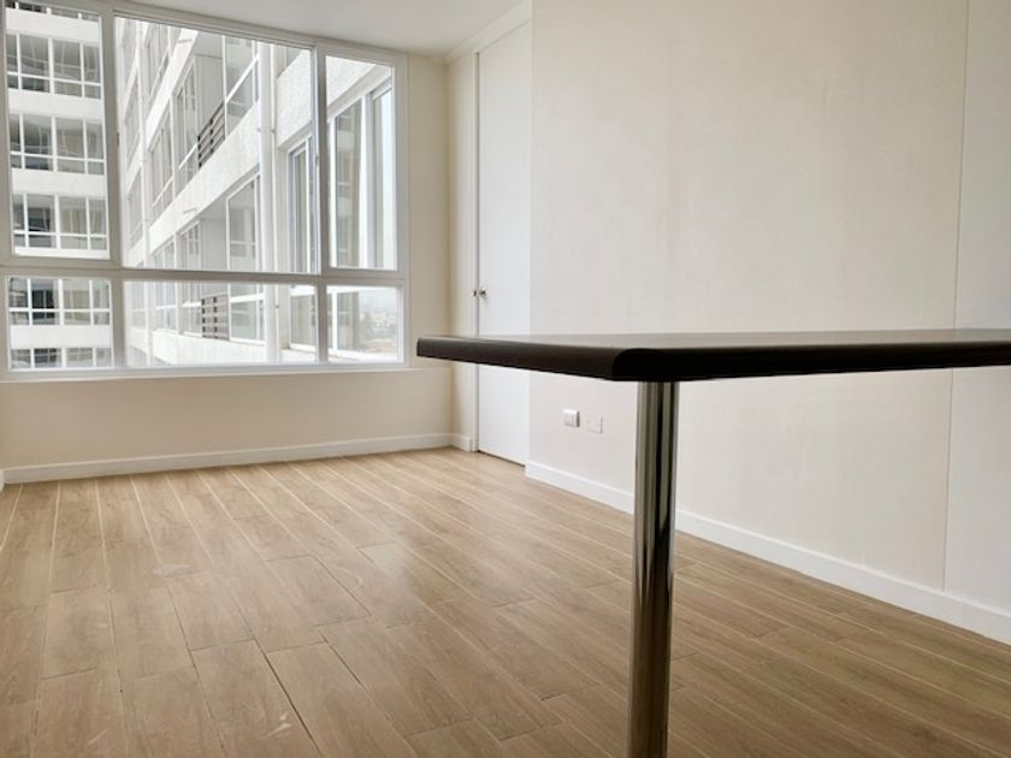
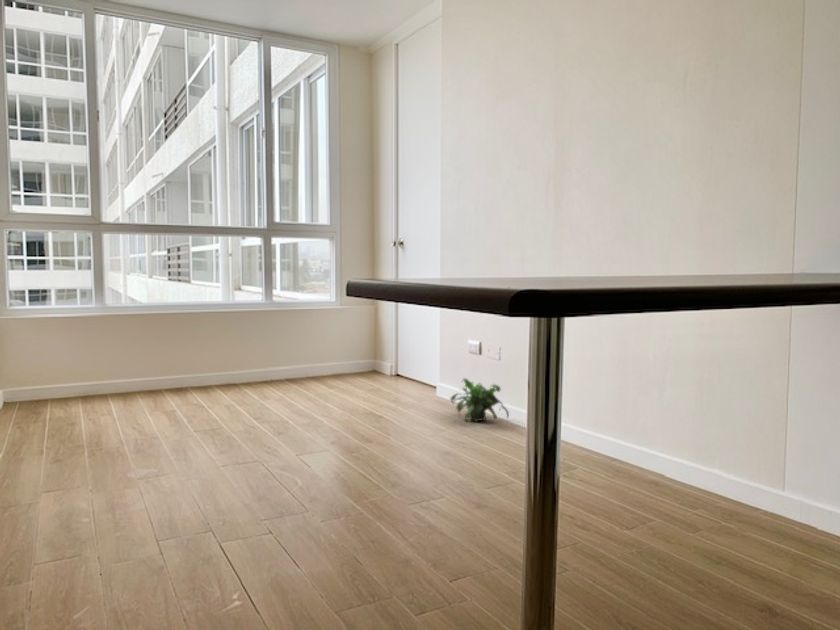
+ potted plant (475, 398)
